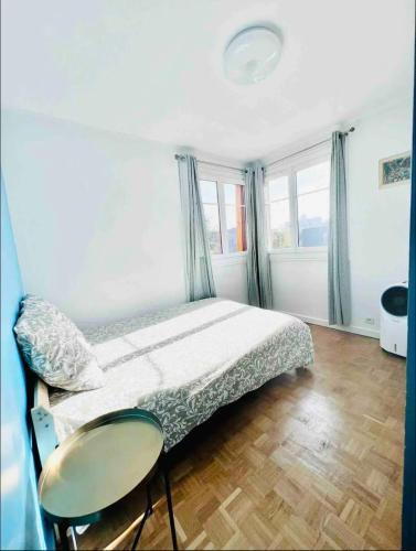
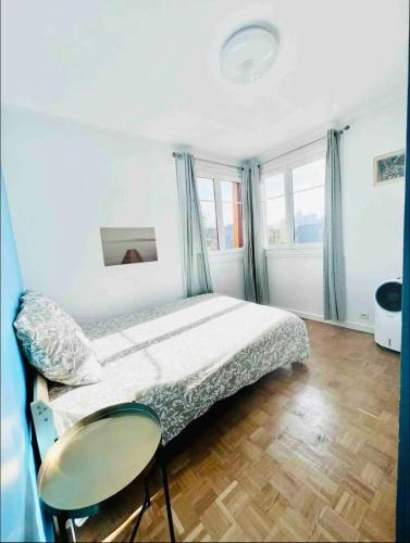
+ wall art (131, 245)
